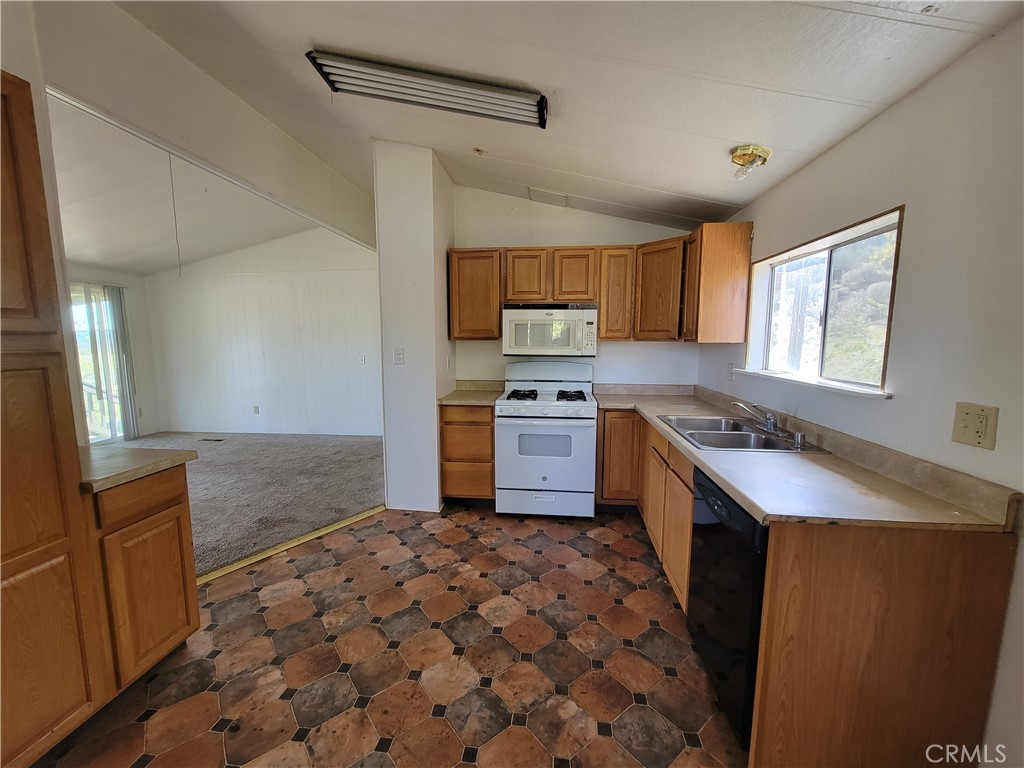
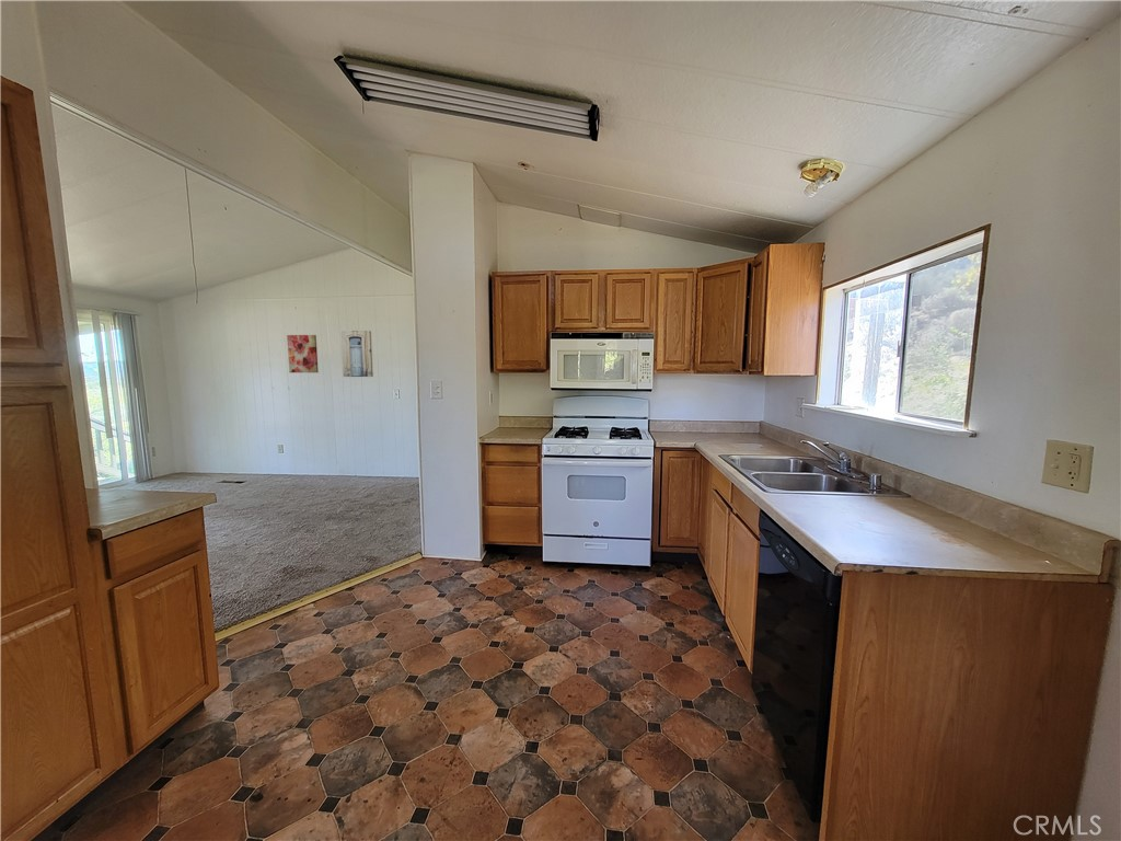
+ wall art (302, 354)
+ wall art (357, 354)
